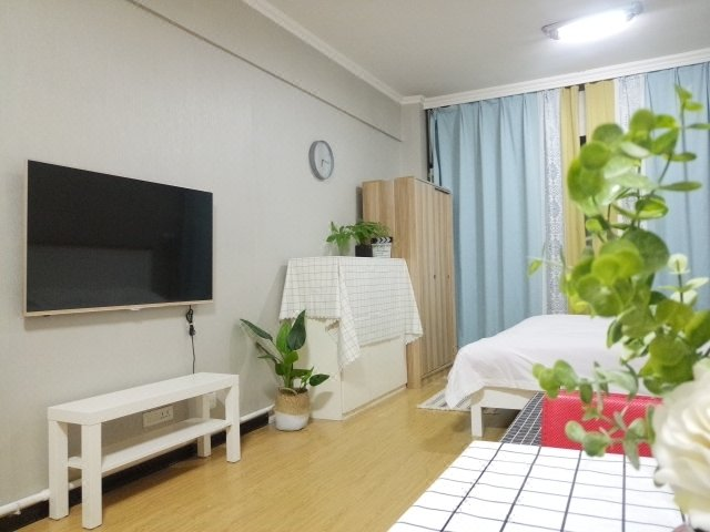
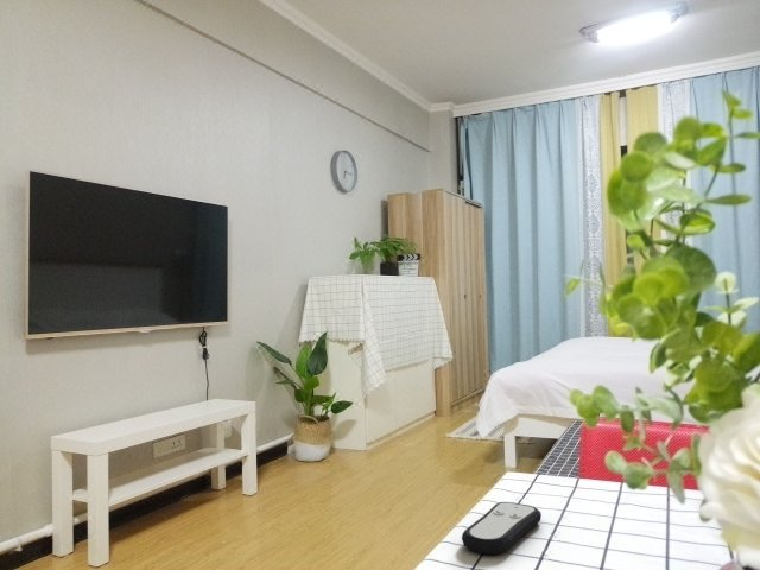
+ remote control (501, 525)
